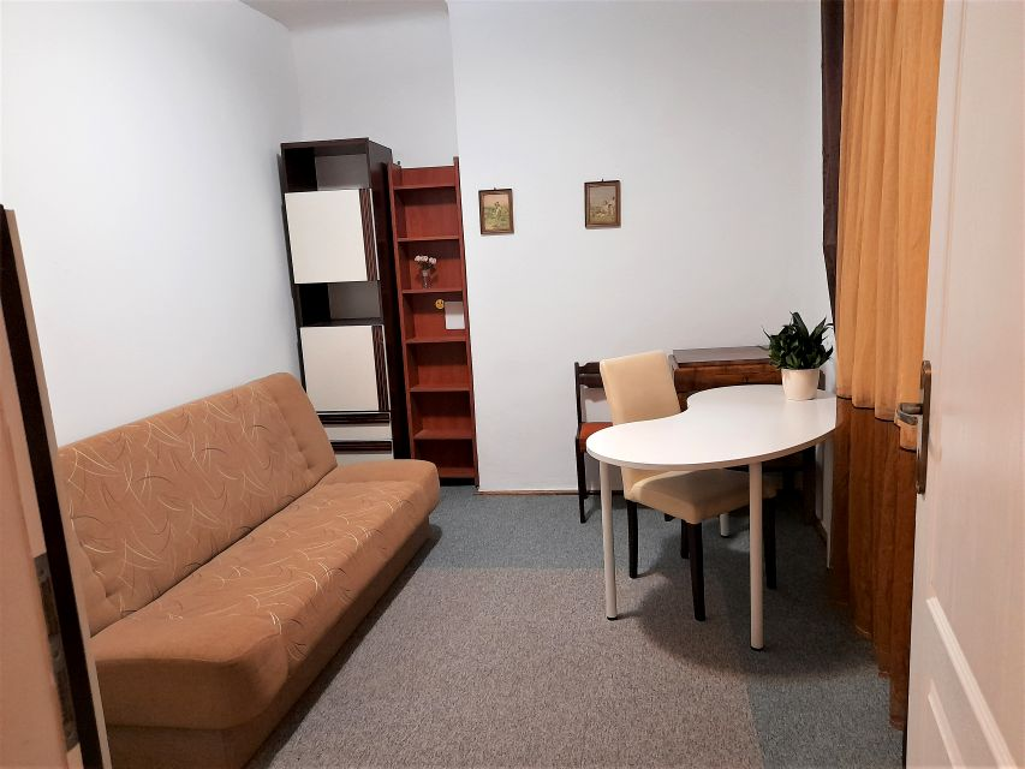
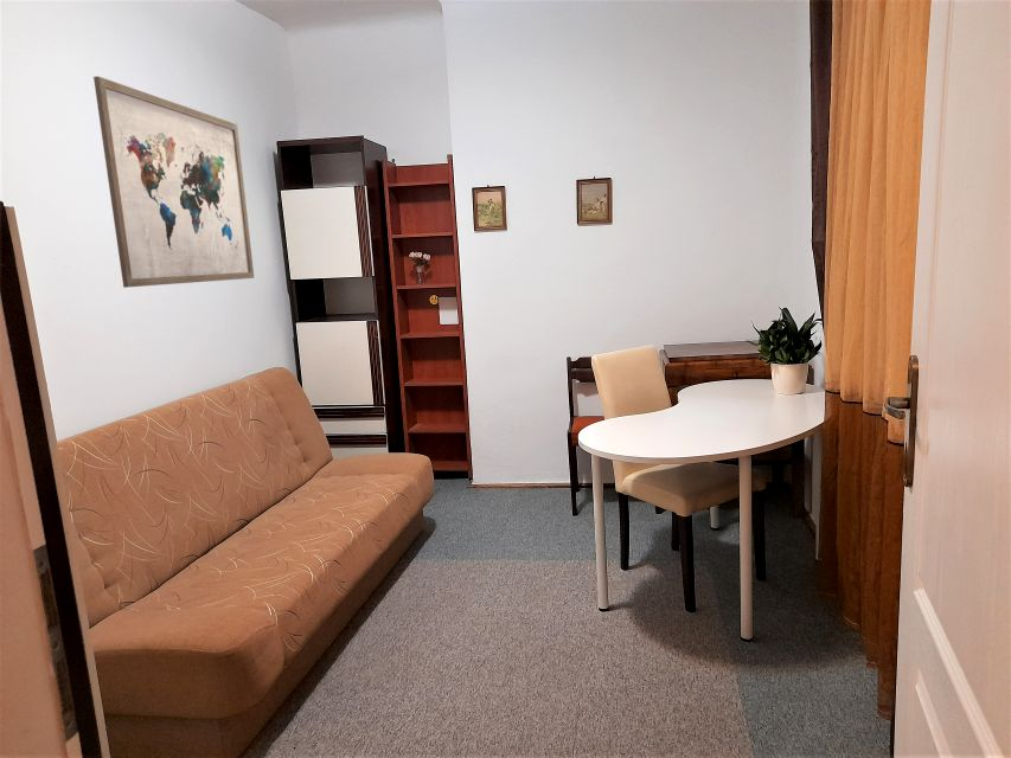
+ wall art (187, 194)
